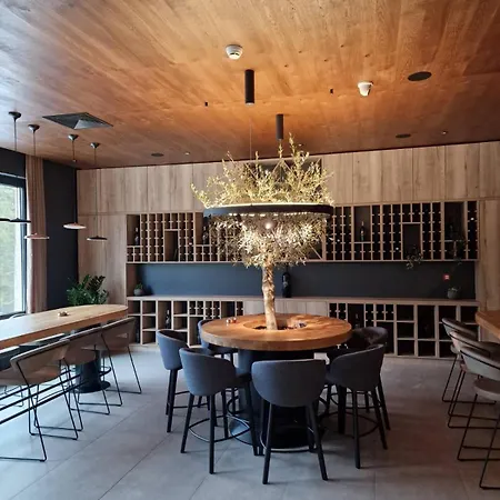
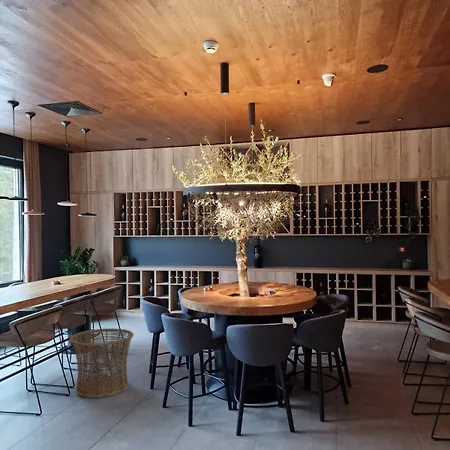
+ basket (102, 361)
